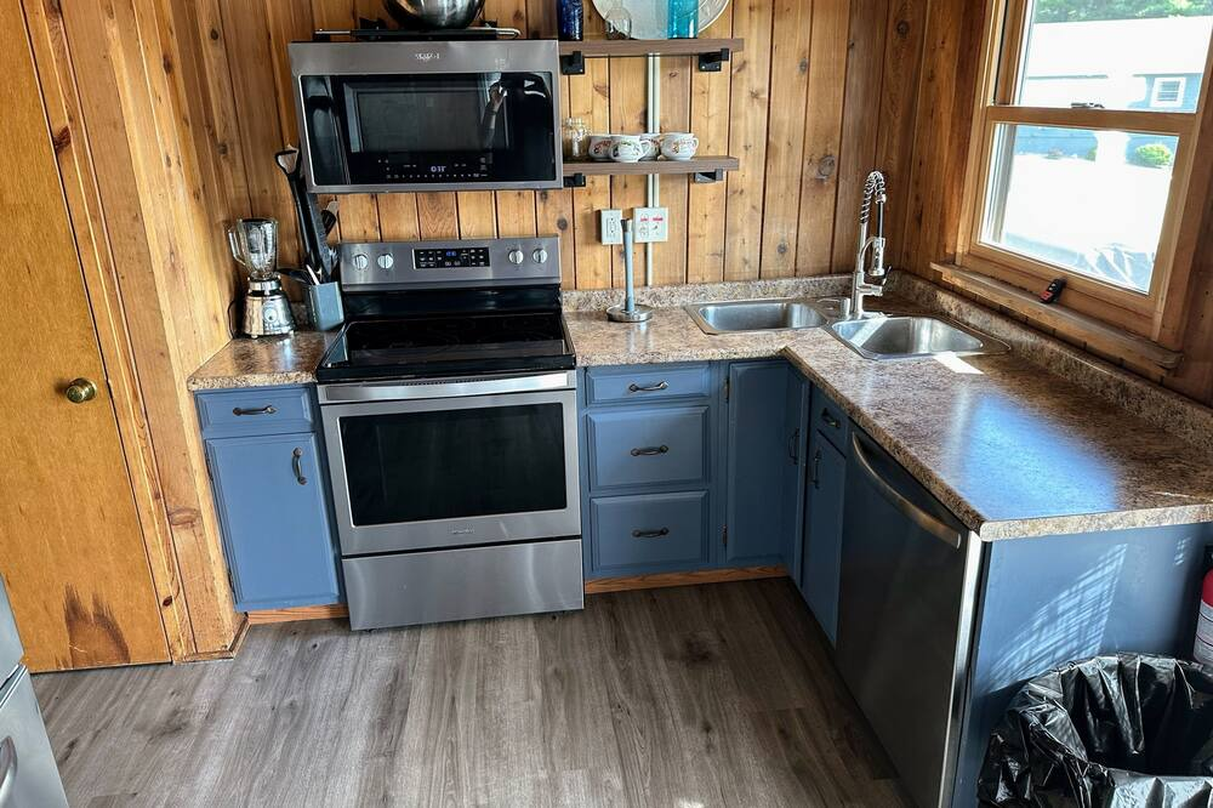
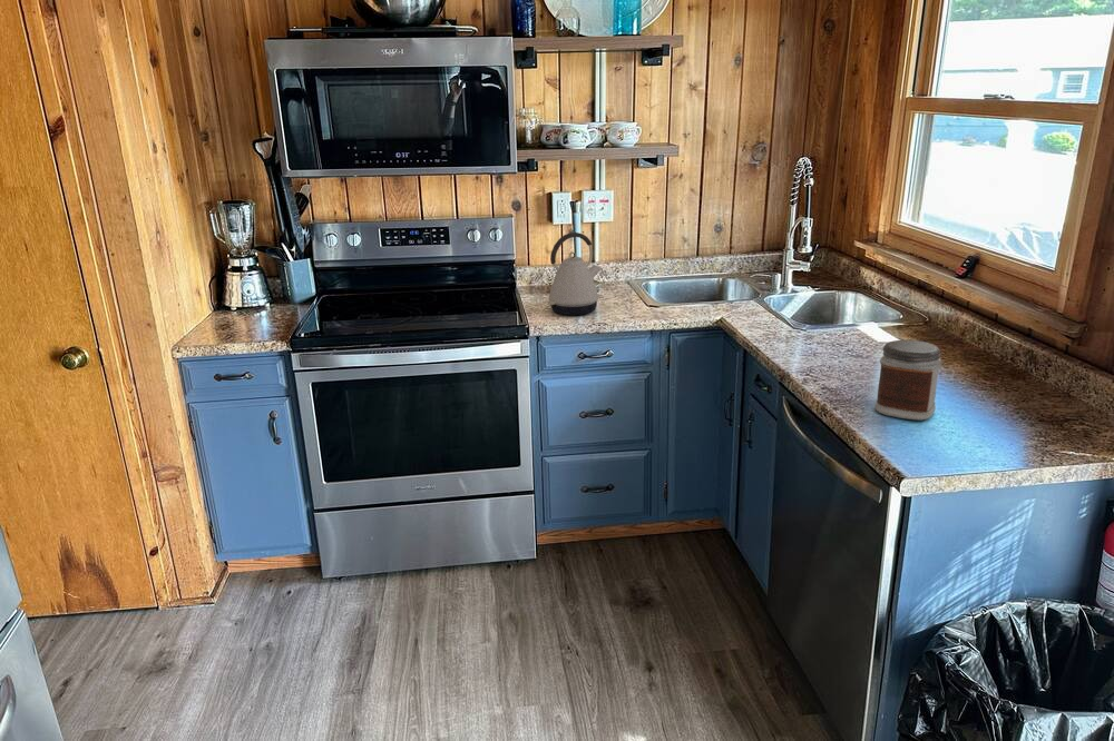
+ kettle (574, 271)
+ jar (908, 378)
